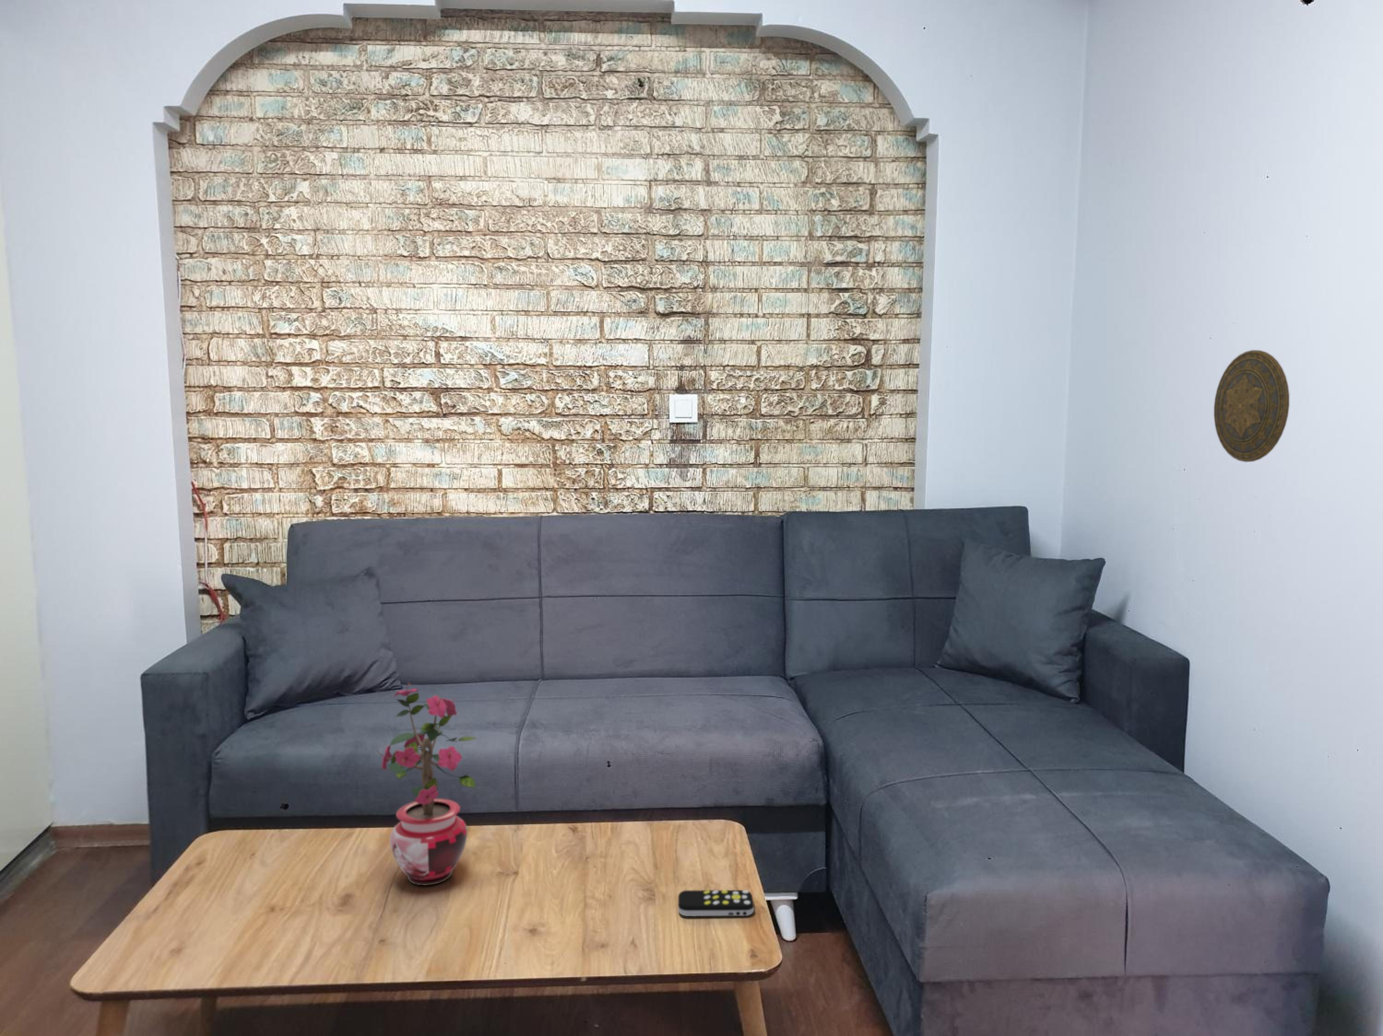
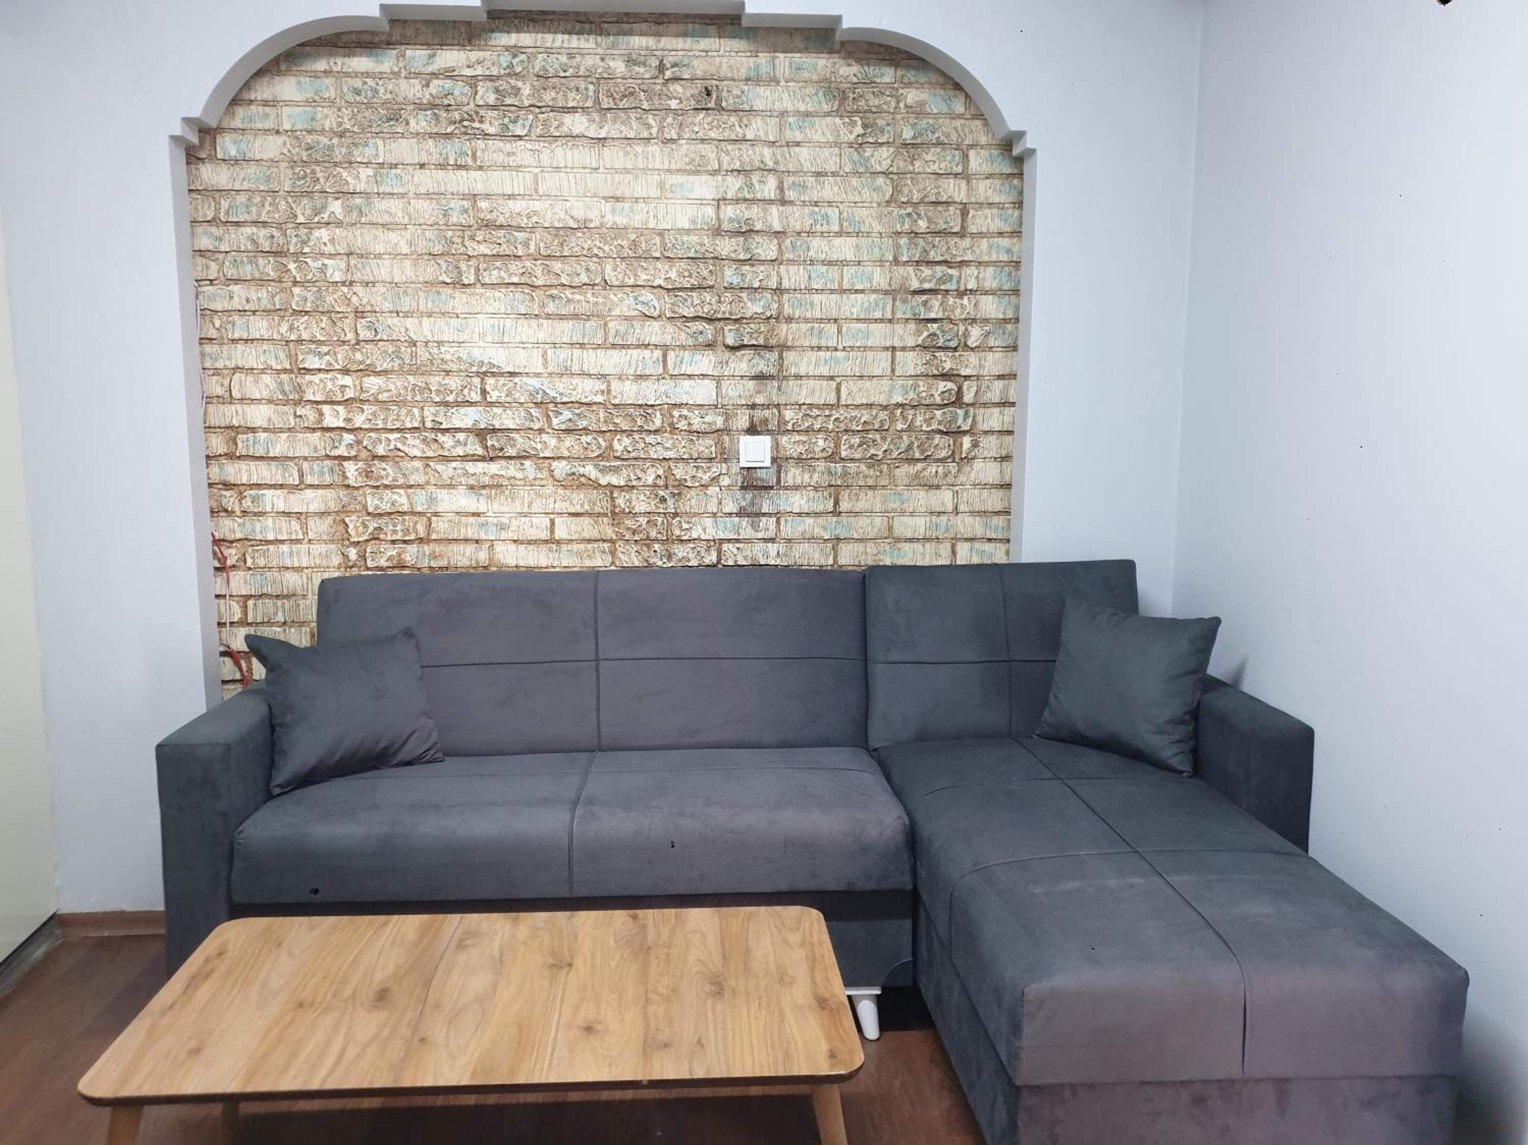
- remote control (715, 902)
- potted plant (432, 782)
- decorative plate (1245, 406)
